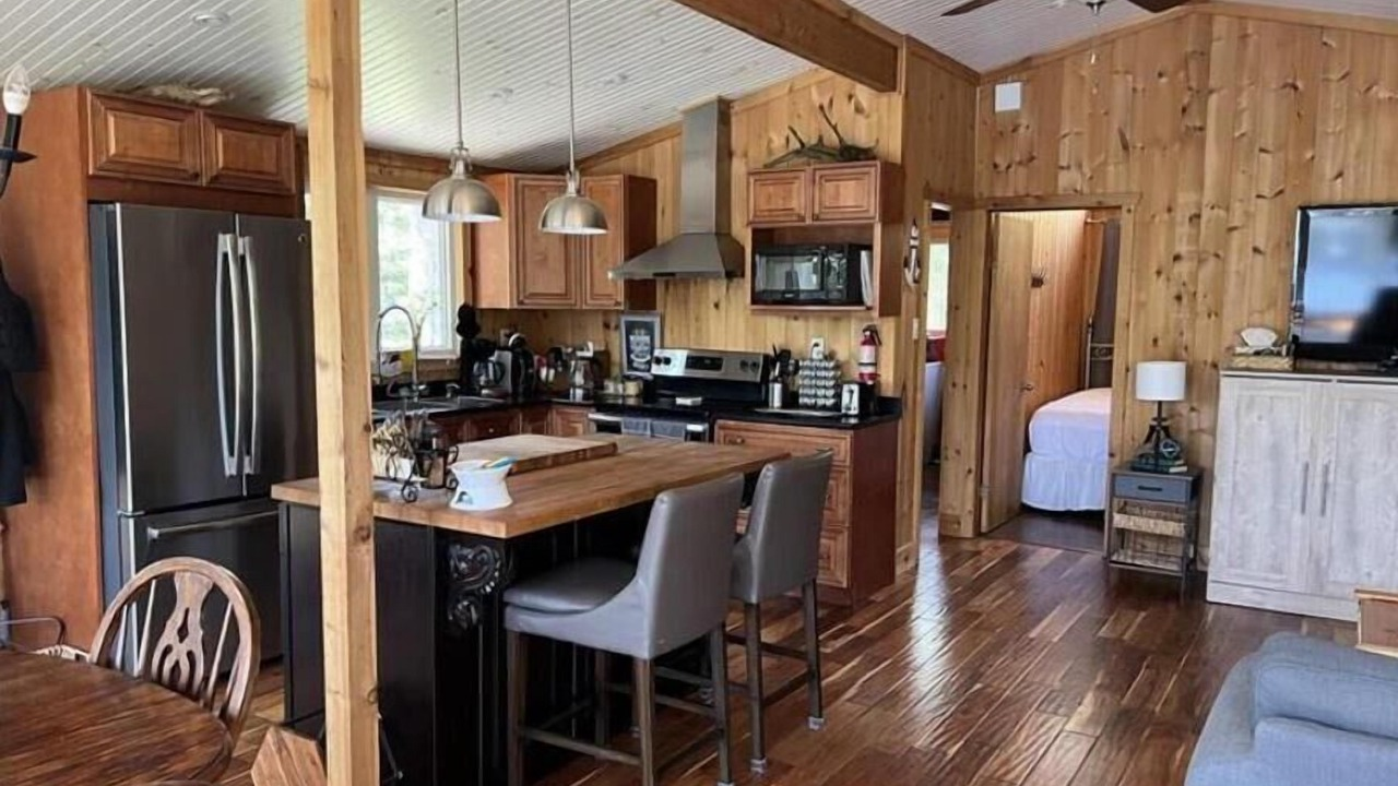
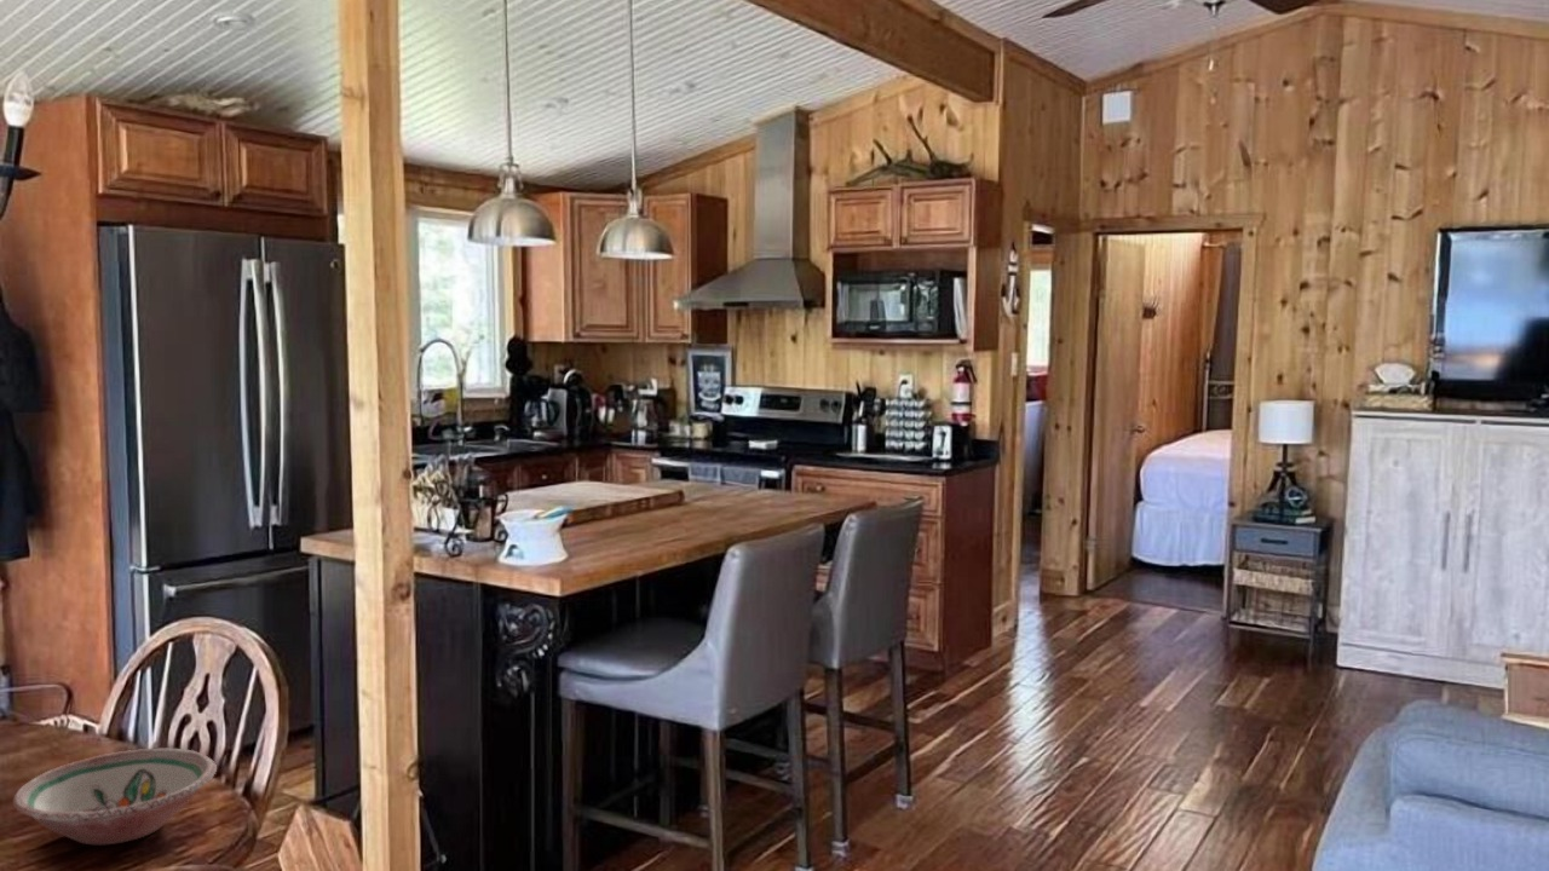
+ bowl (119, 803)
